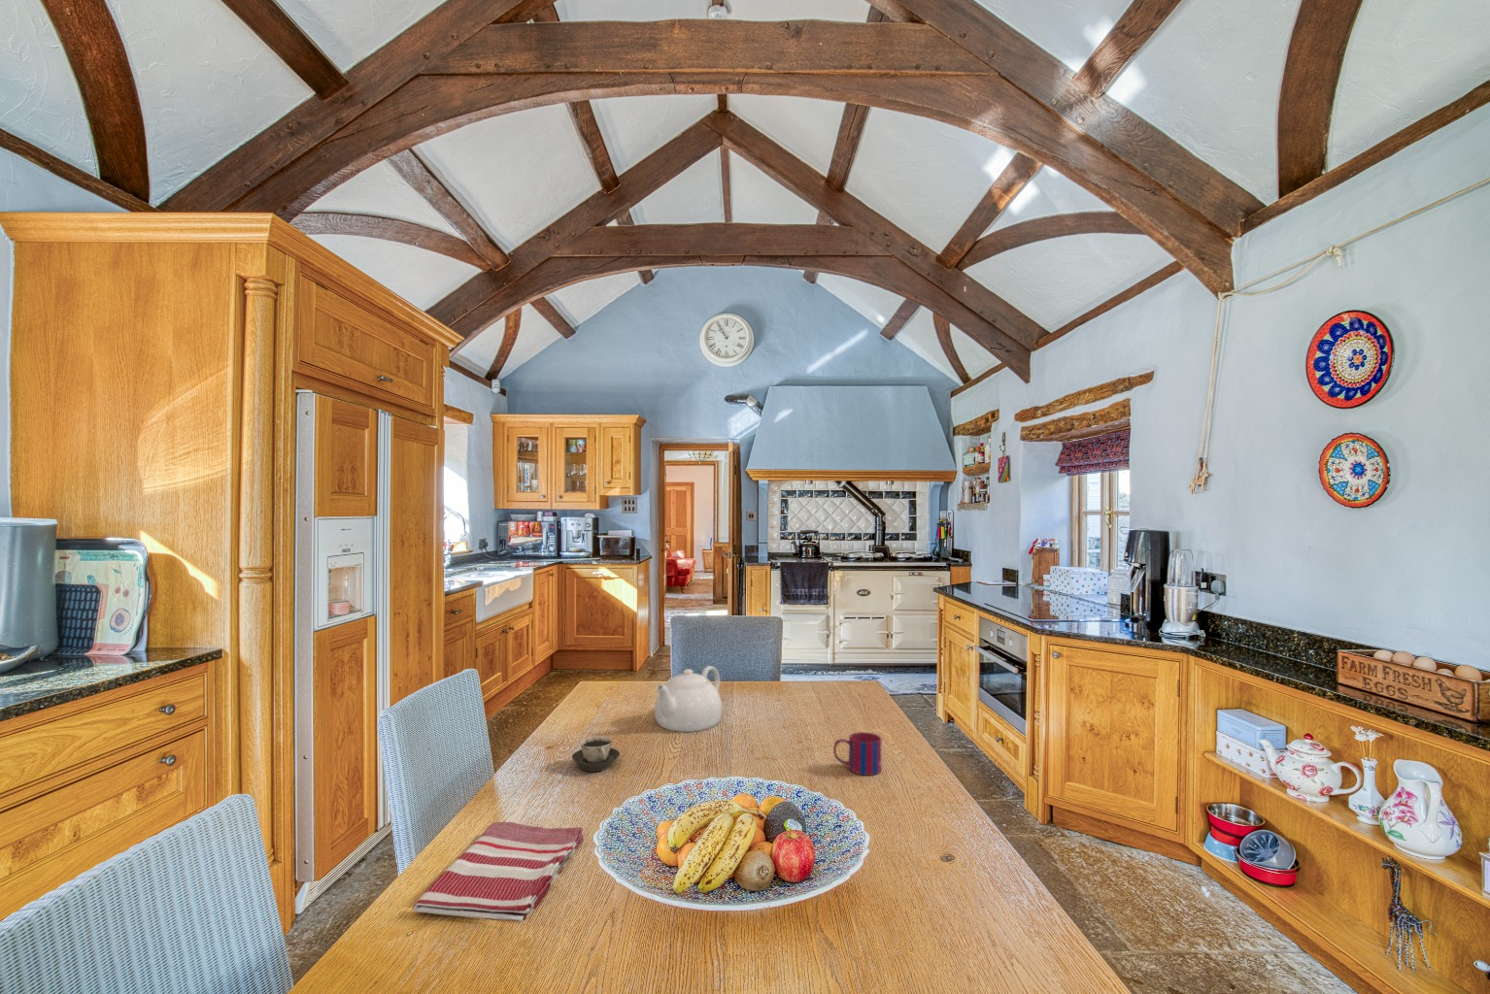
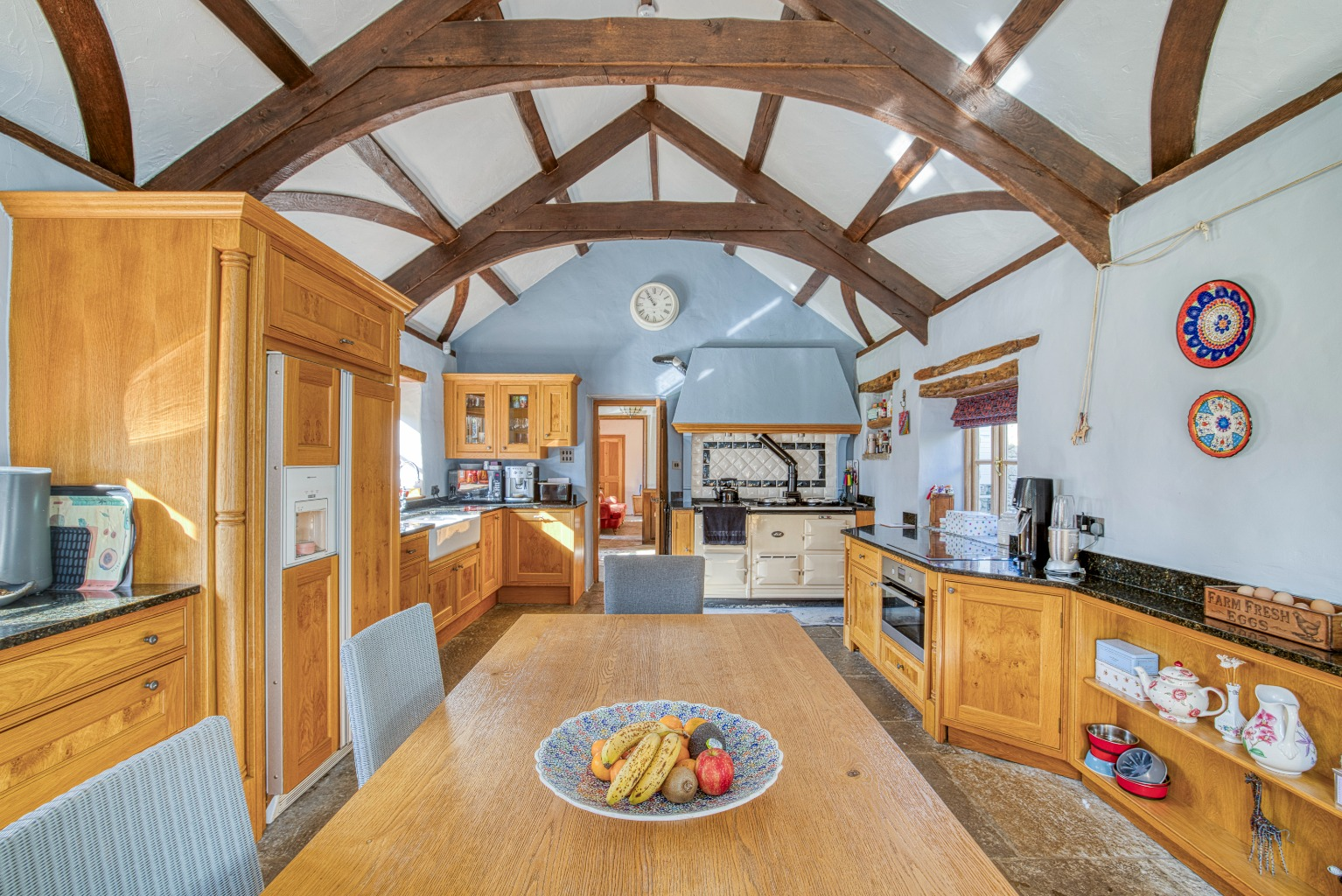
- cup (595, 753)
- dish towel (506, 865)
- mug (857, 752)
- teapot (688, 694)
